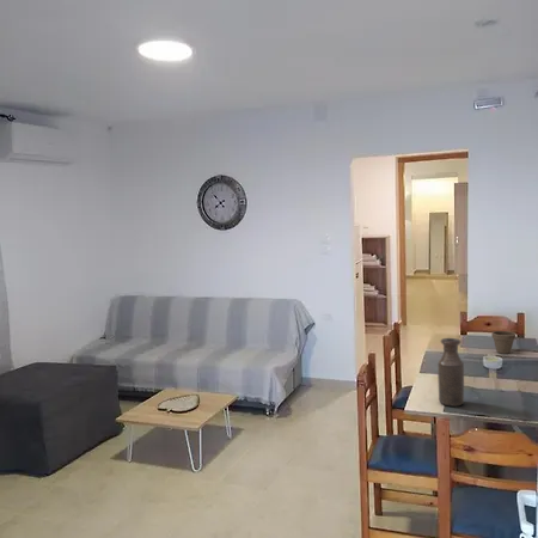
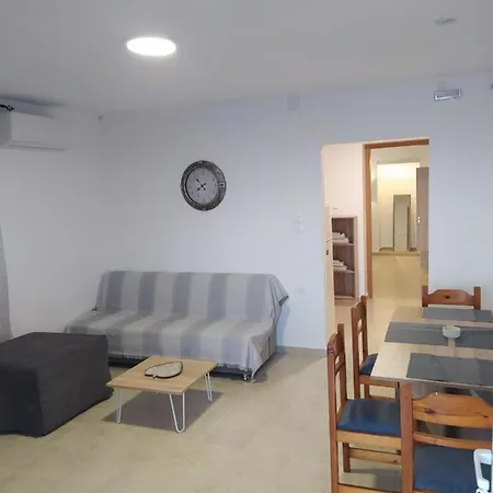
- flower pot (503, 342)
- bottle (451, 371)
